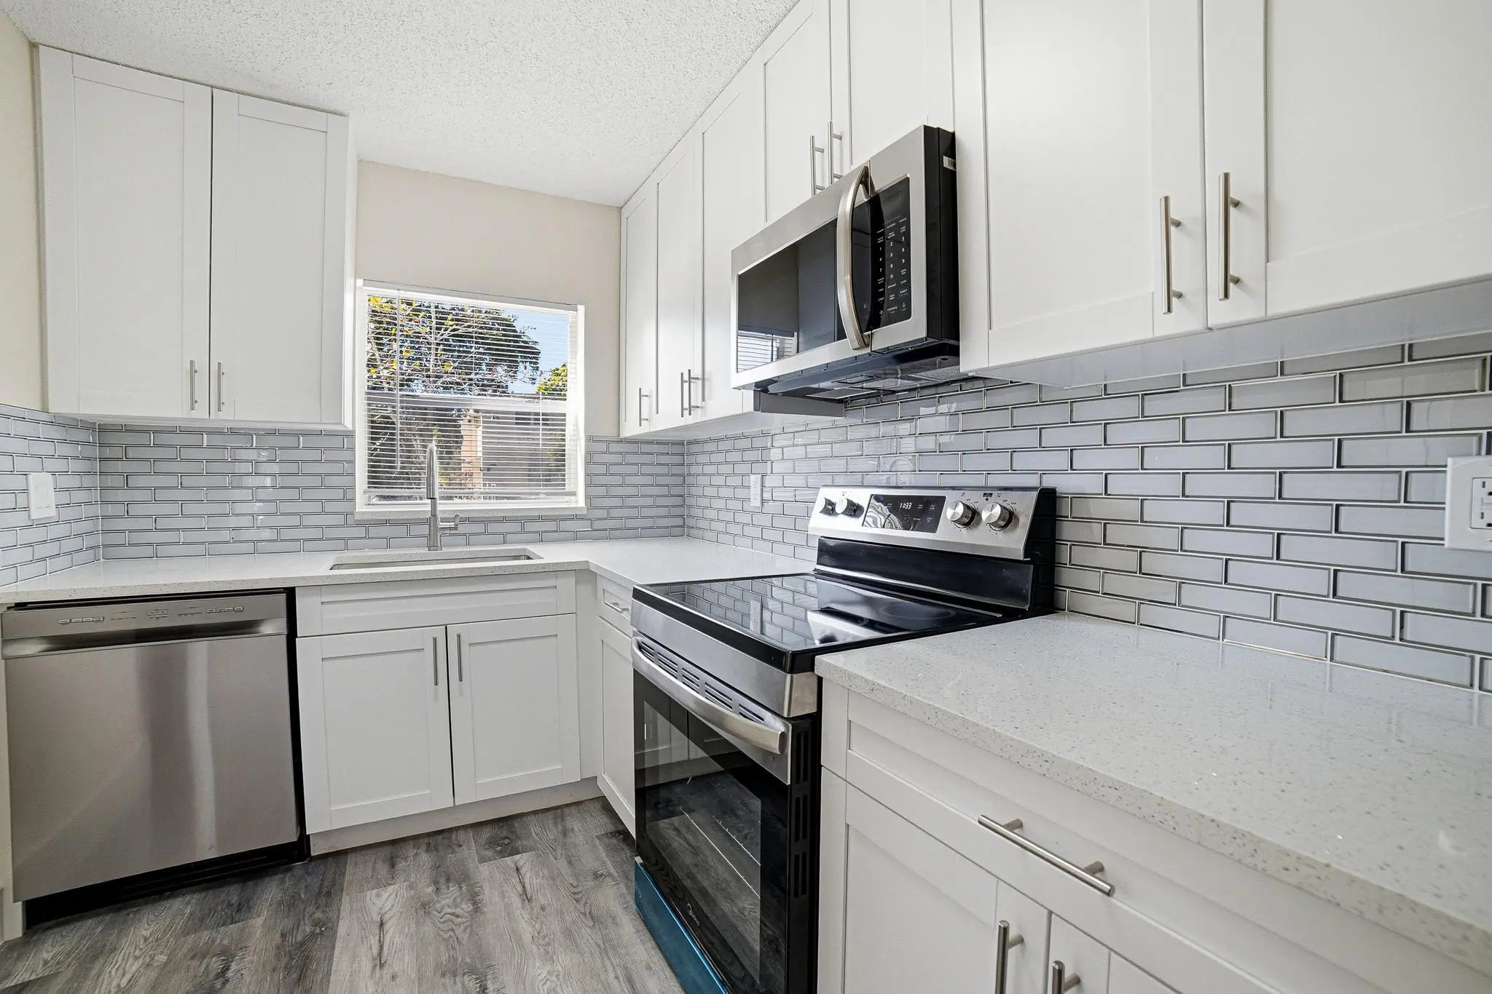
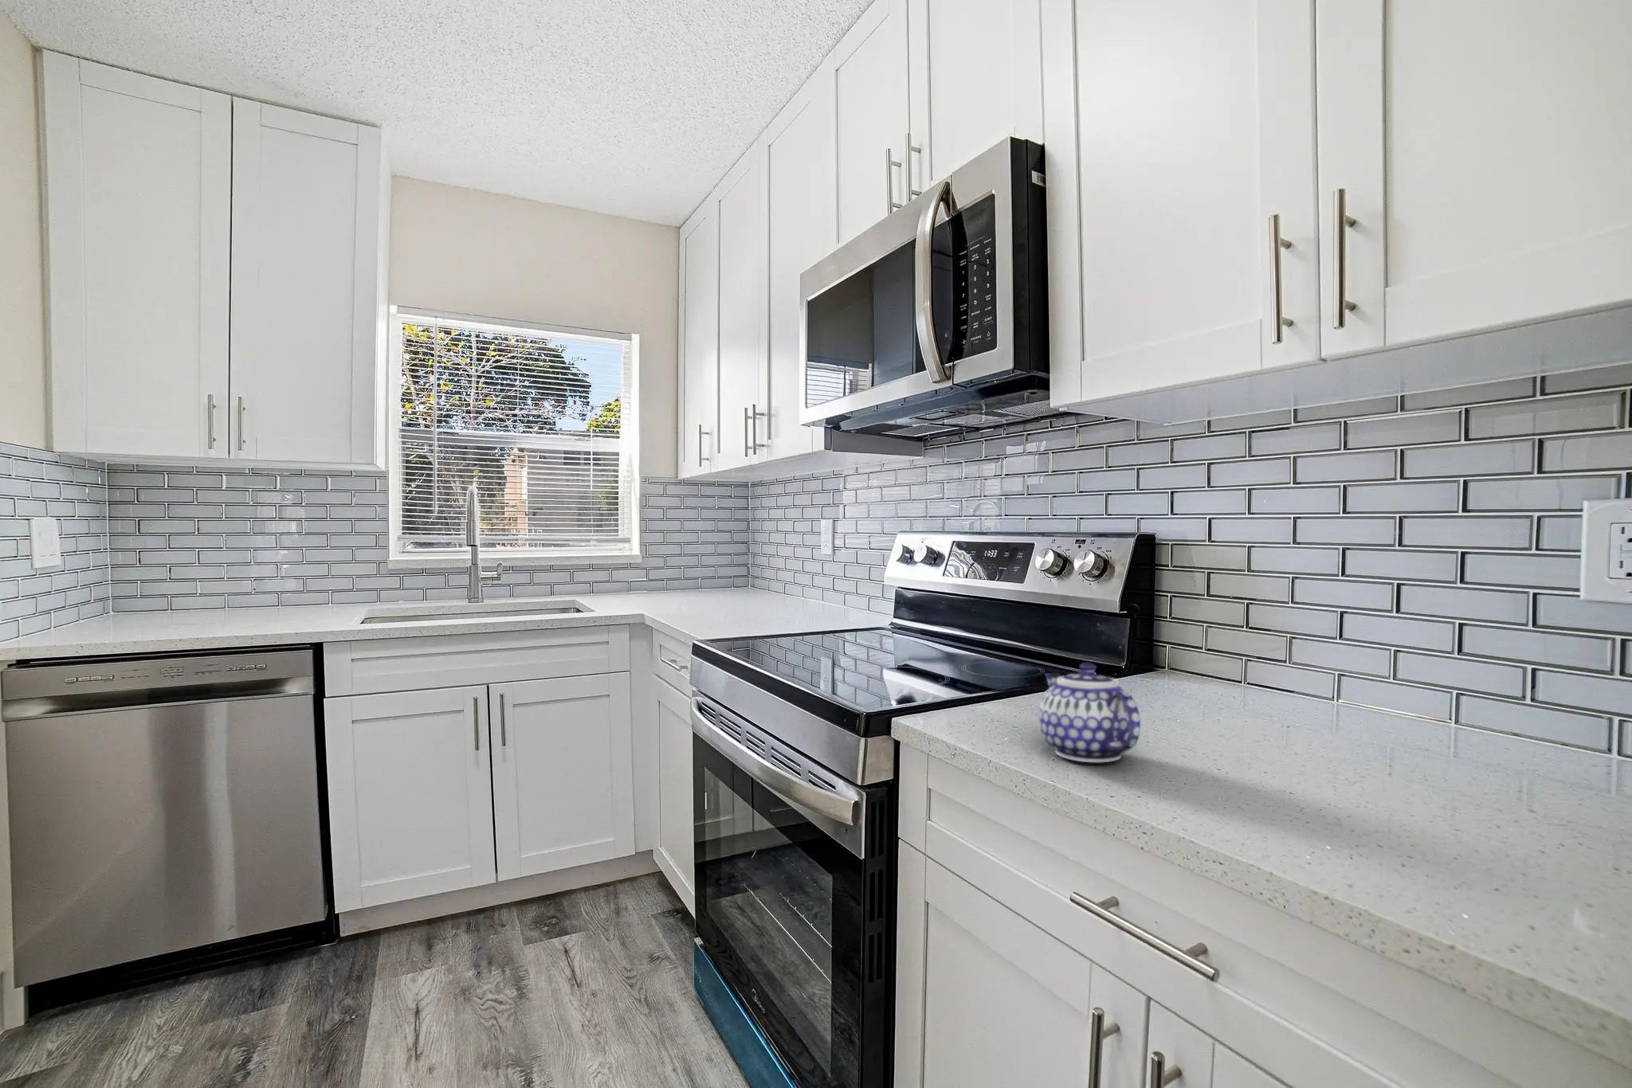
+ teapot (1087, 708)
